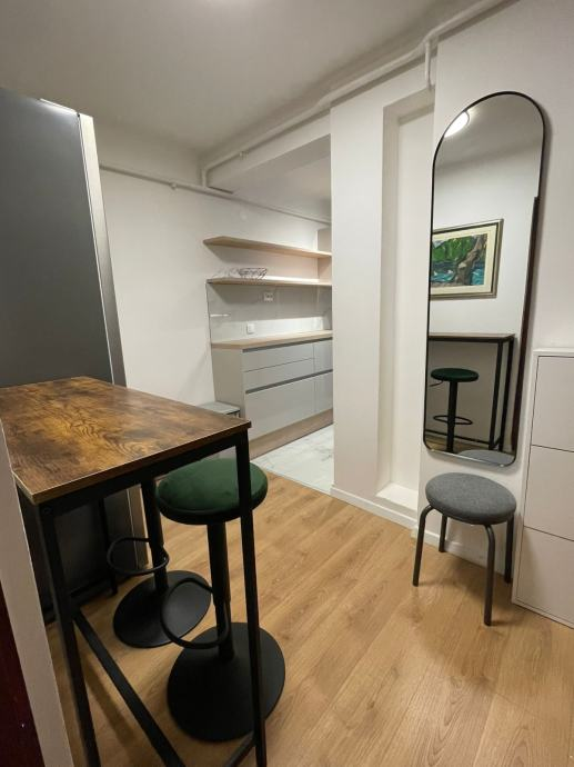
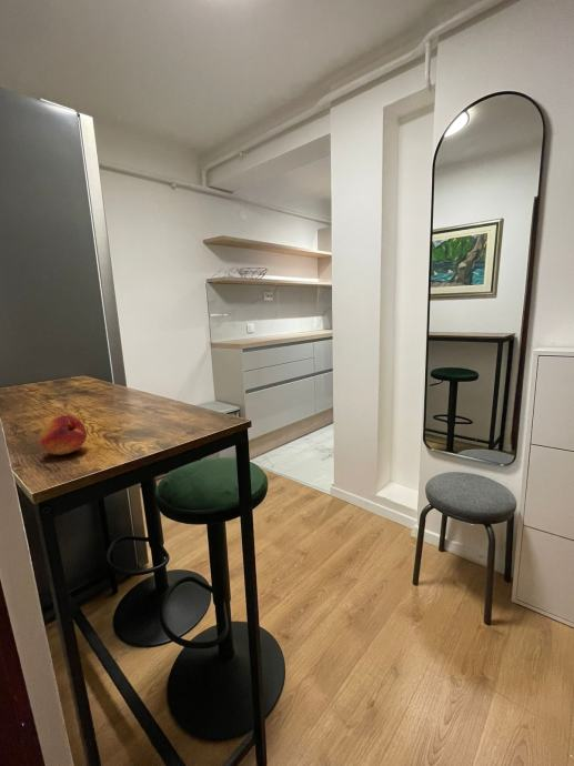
+ fruit (62, 434)
